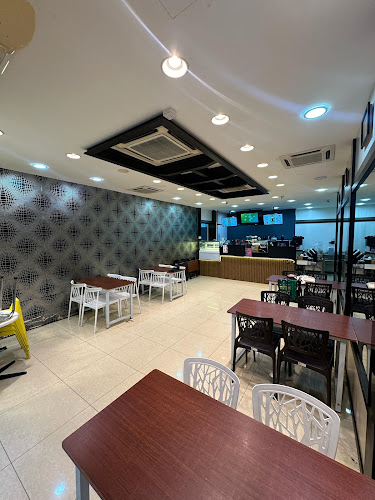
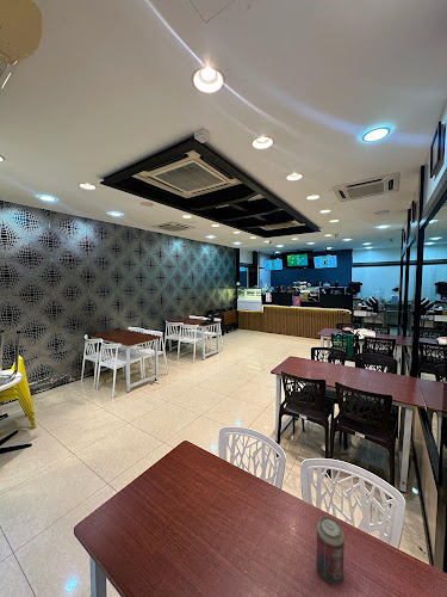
+ beverage can (329, 548)
